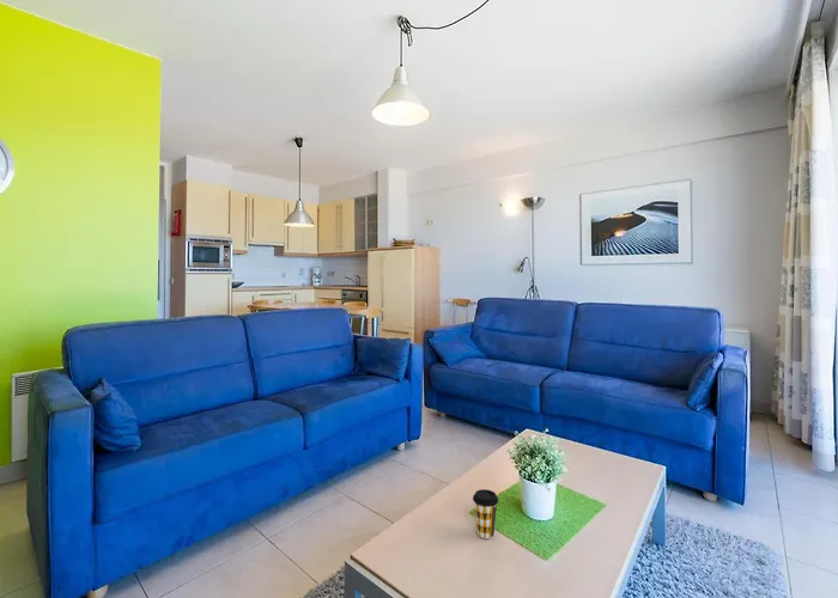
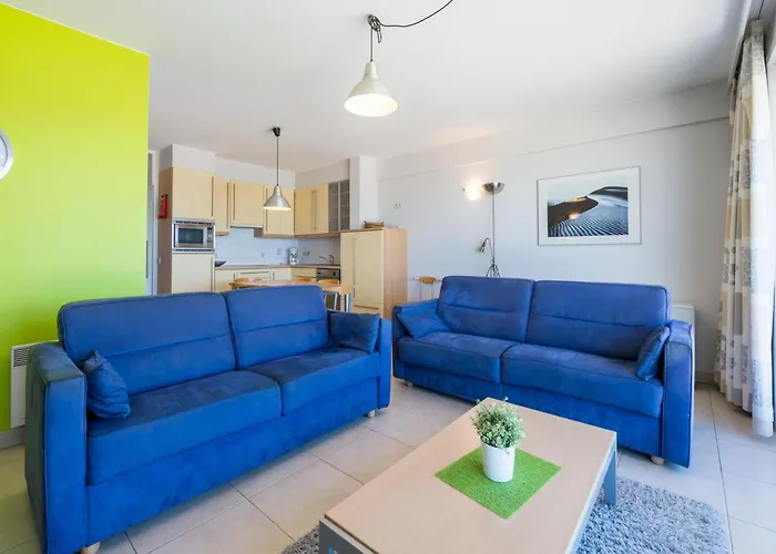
- coffee cup (485, 513)
